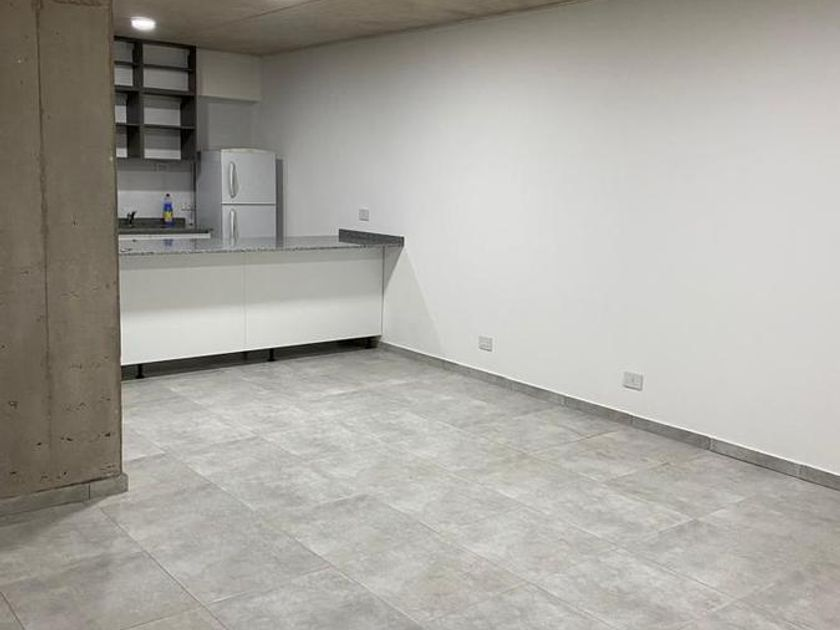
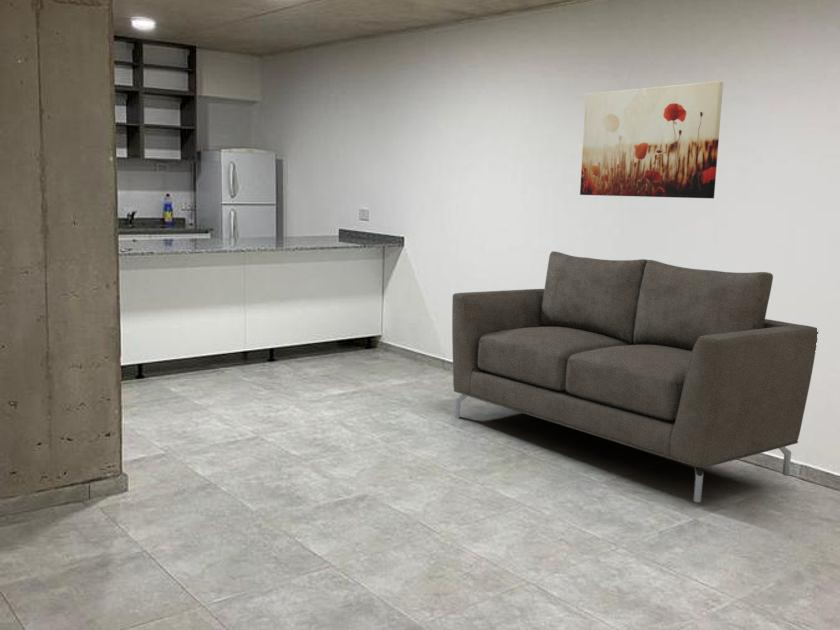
+ wall art (645, 142)
+ sofa (614, 353)
